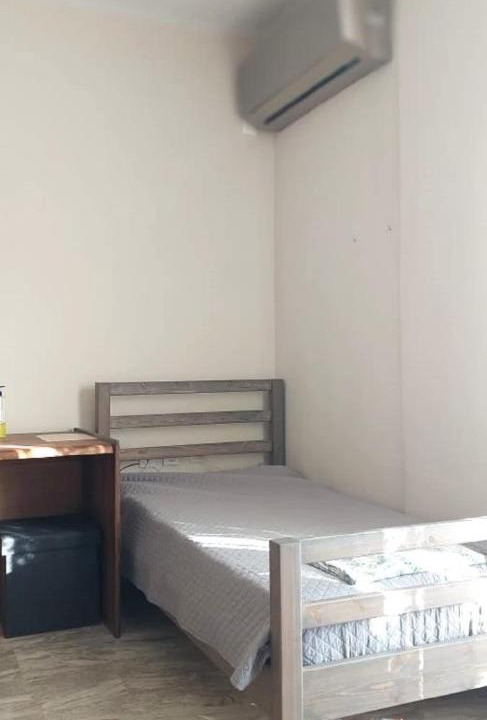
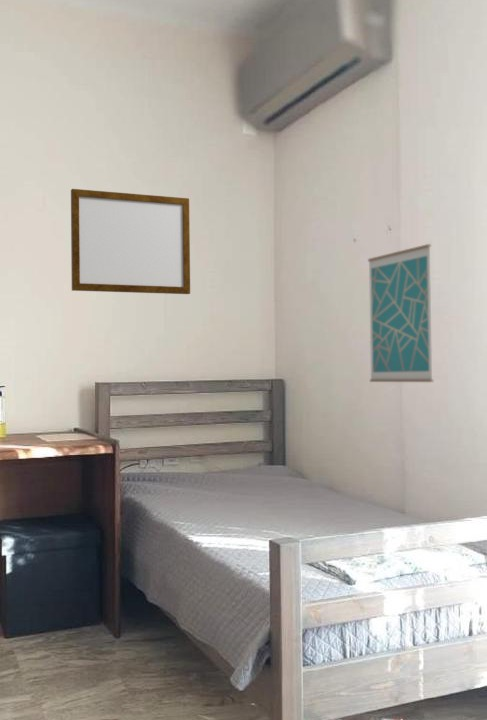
+ wall art (398, 316)
+ writing board (132, 243)
